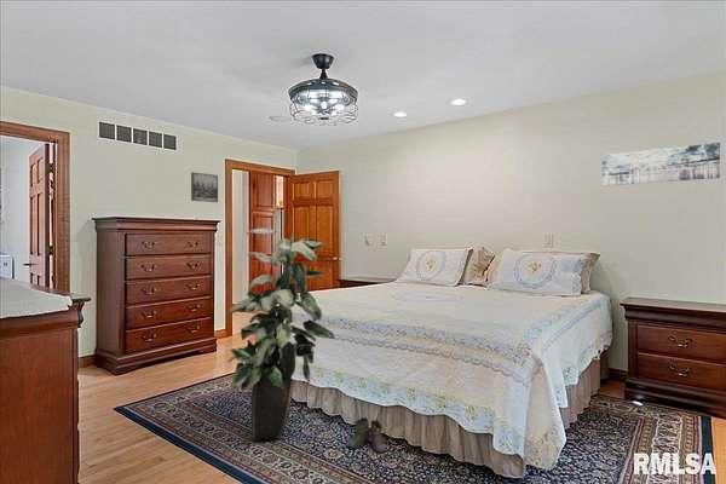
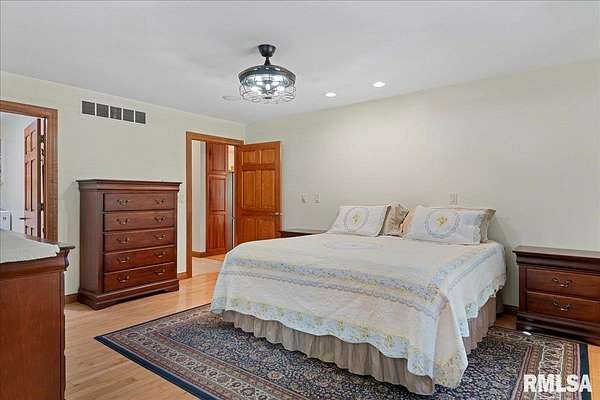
- boots (367, 433)
- indoor plant (275, 329)
- wall art (204, 188)
- wall art (657, 166)
